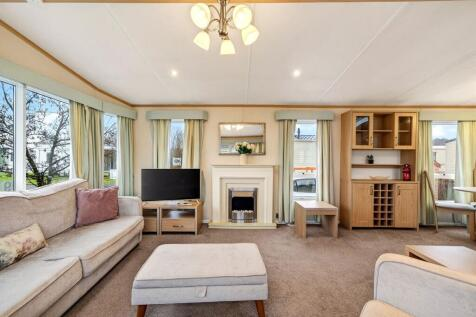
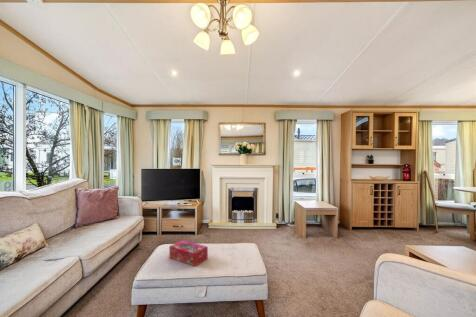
+ tissue box (188, 252)
